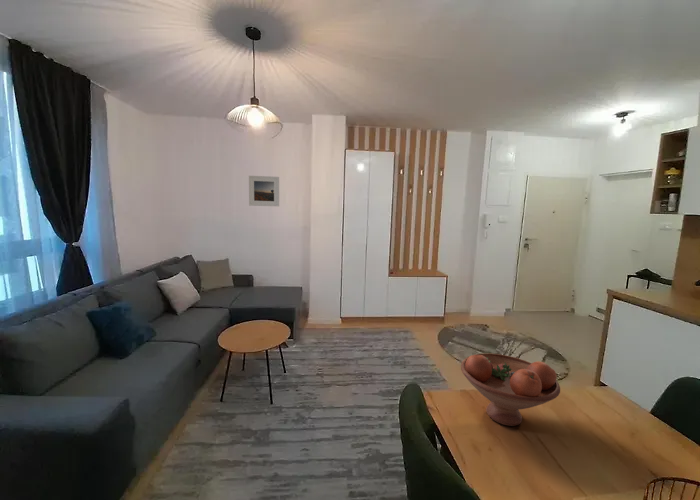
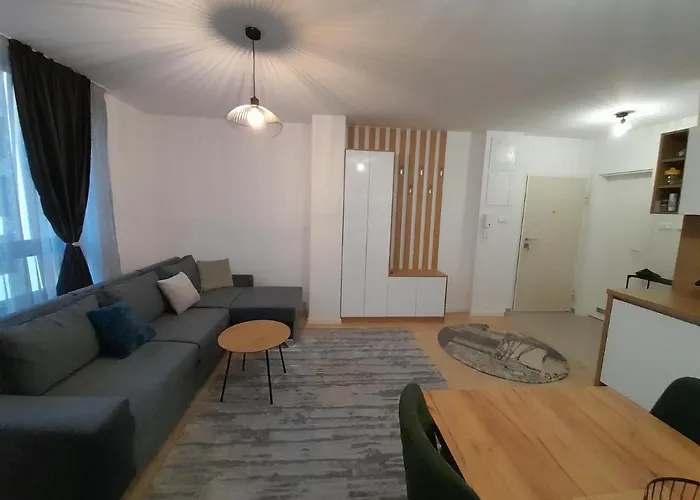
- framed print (264, 191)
- fruit bowl (506, 386)
